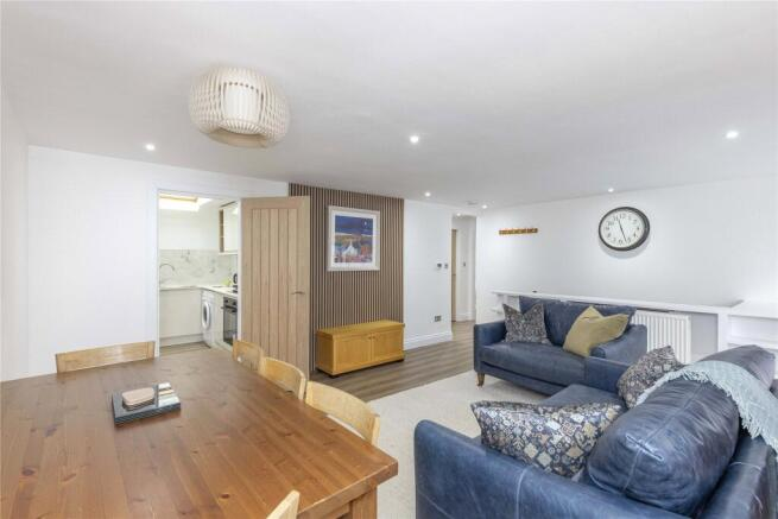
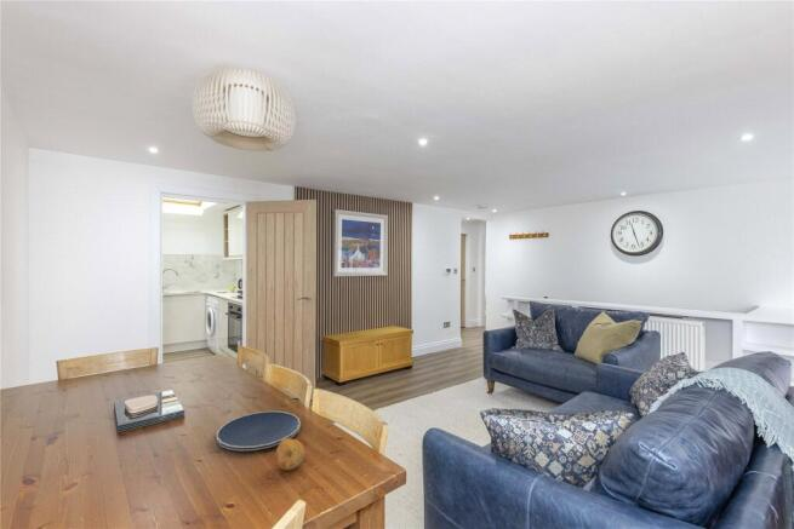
+ plate (259, 430)
+ fruit (290, 453)
